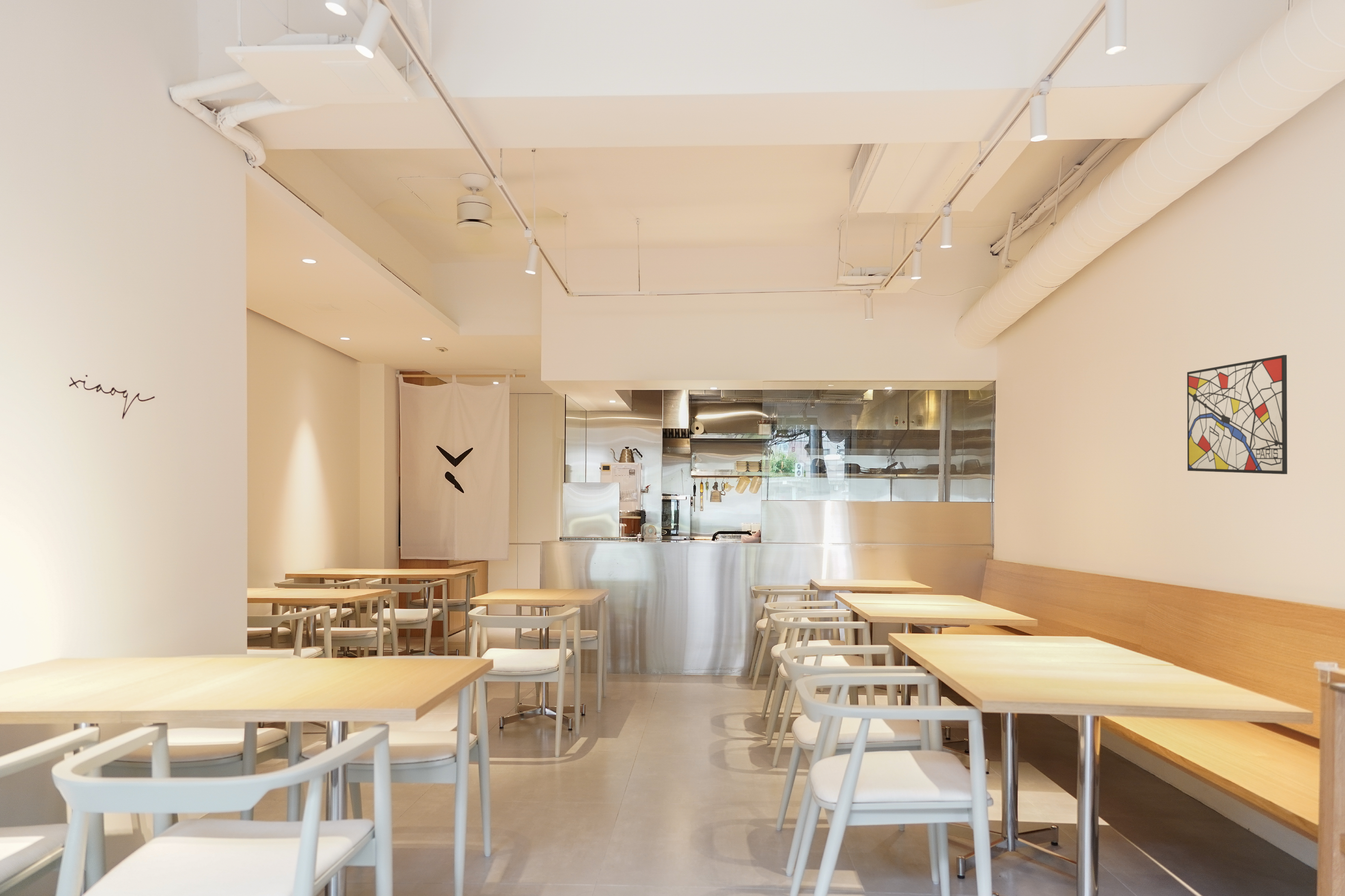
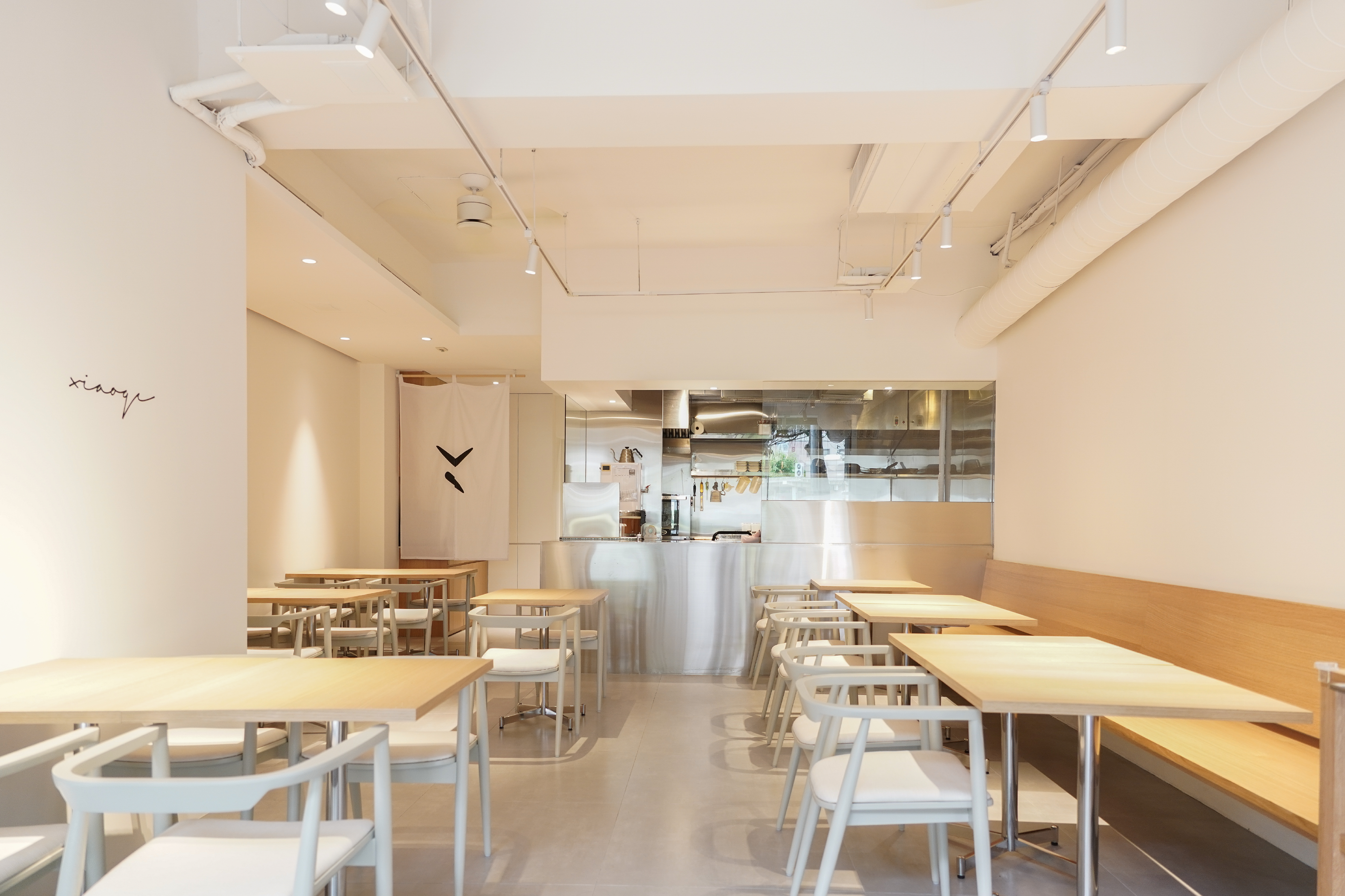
- wall art (1232, 418)
